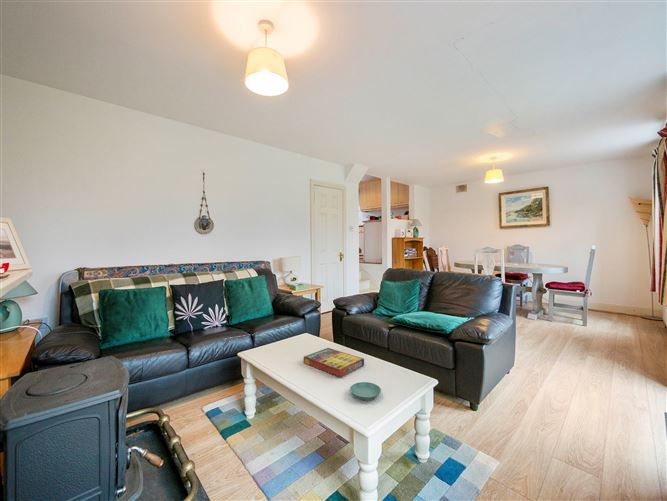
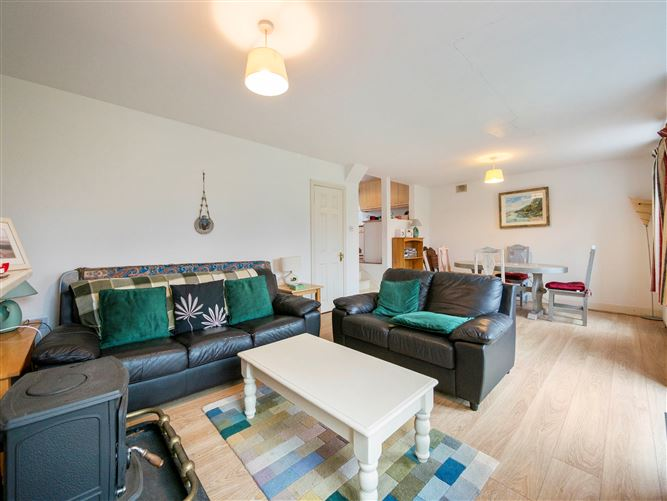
- game compilation box (333, 360)
- saucer (365, 391)
